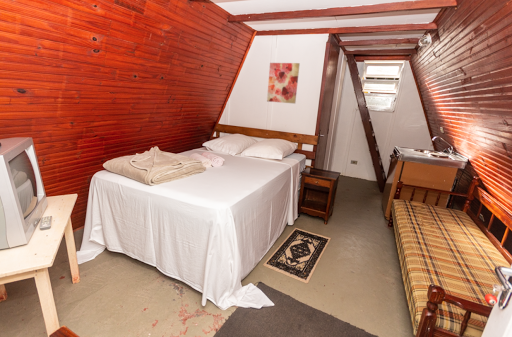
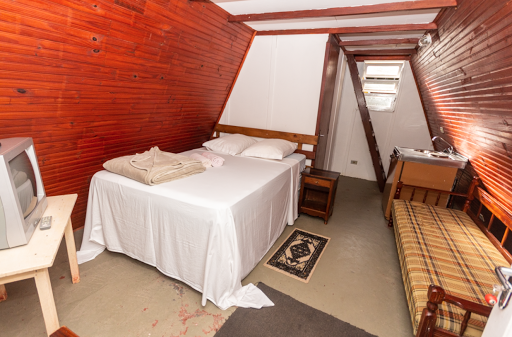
- wall art (282, 83)
